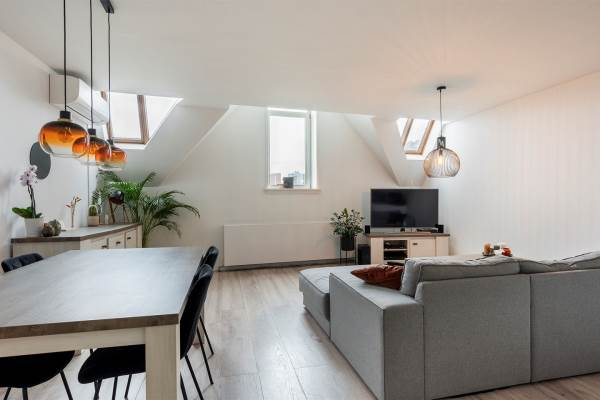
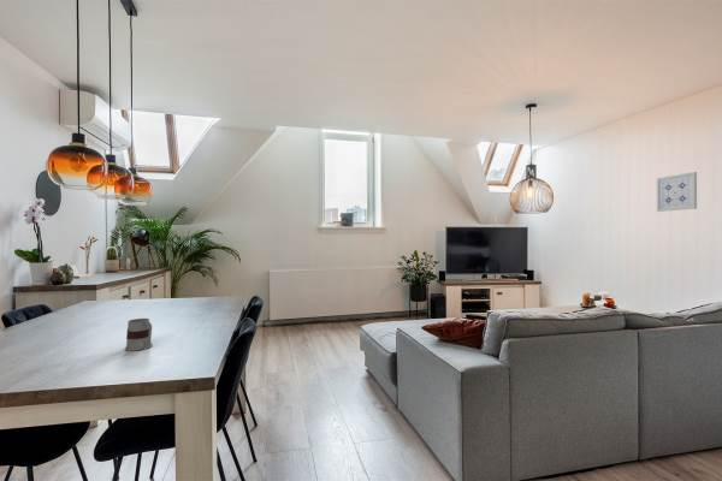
+ wall art (675, 192)
+ mug (141, 333)
